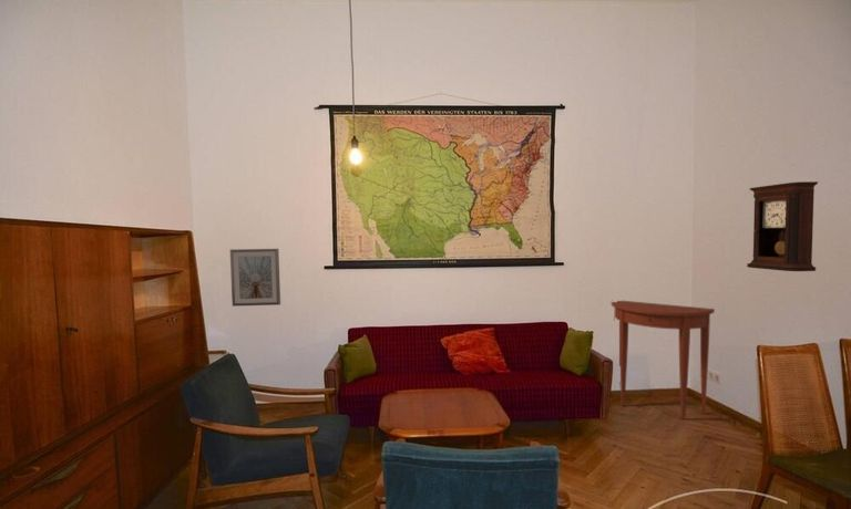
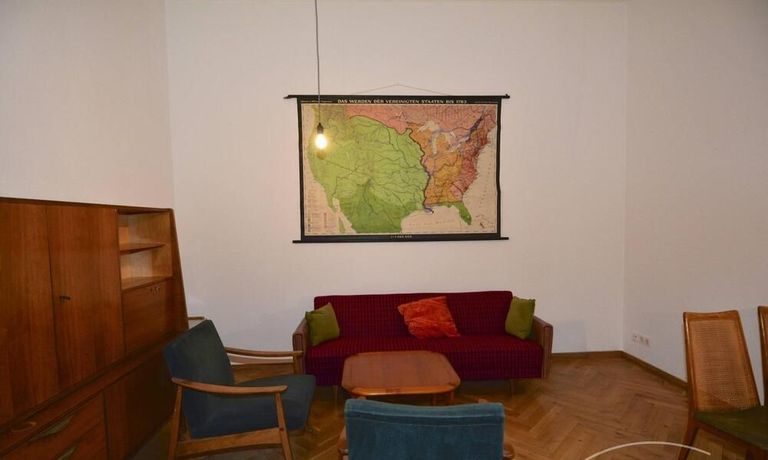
- pendulum clock (778, 227)
- console table (679, 355)
- picture frame (255, 277)
